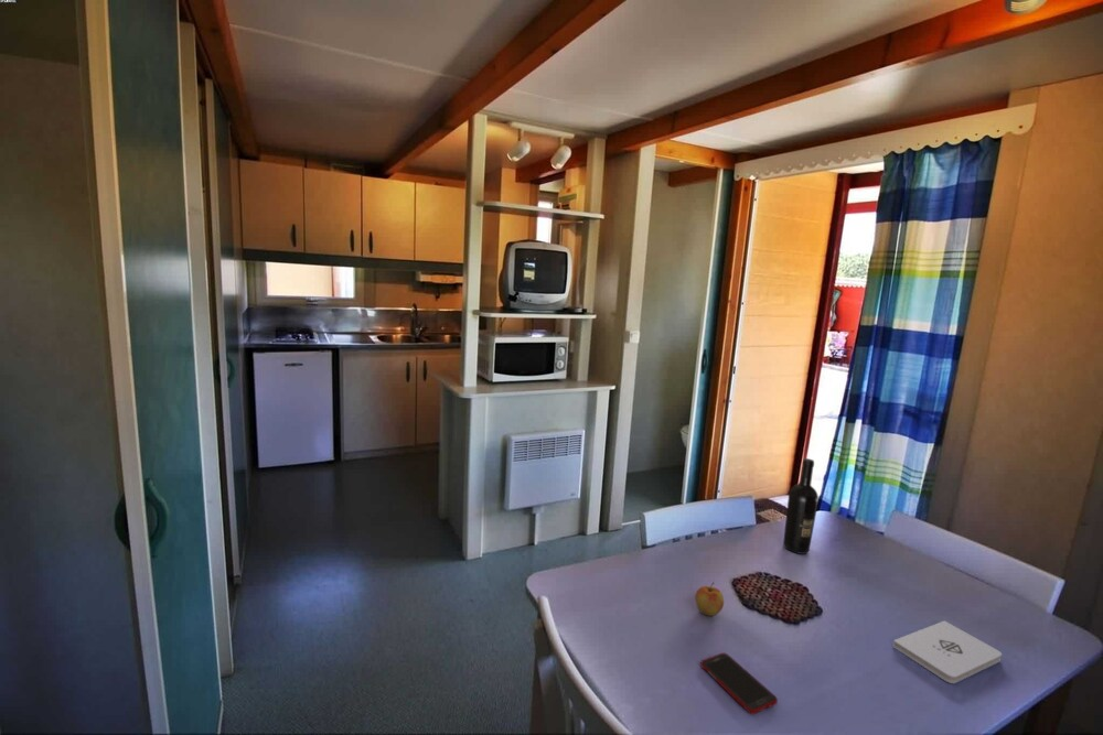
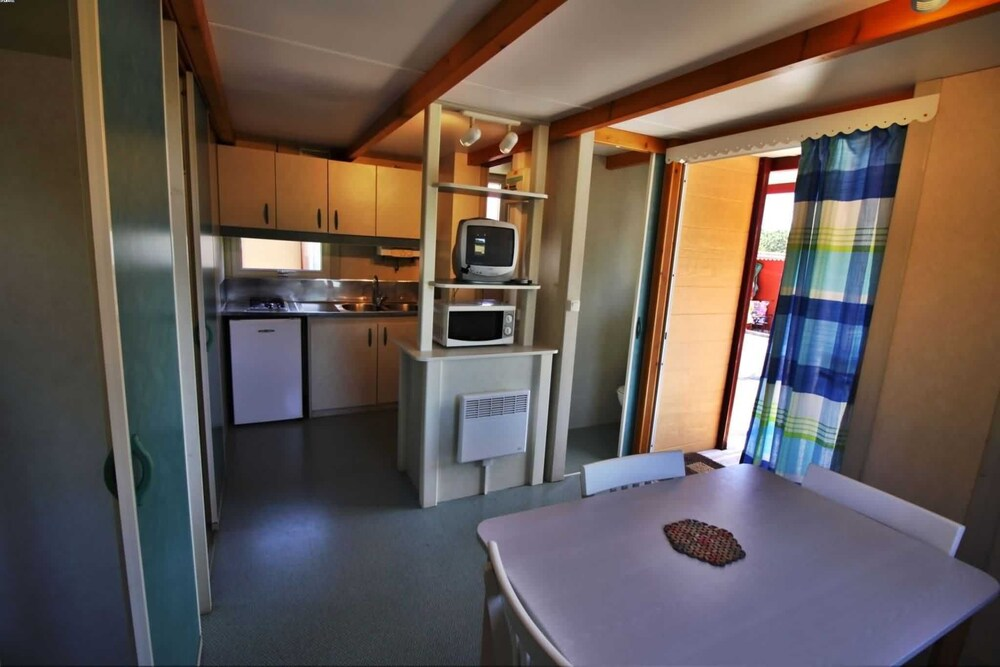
- apple (709, 597)
- notepad (947, 650)
- cell phone (737, 681)
- wine bottle (802, 505)
